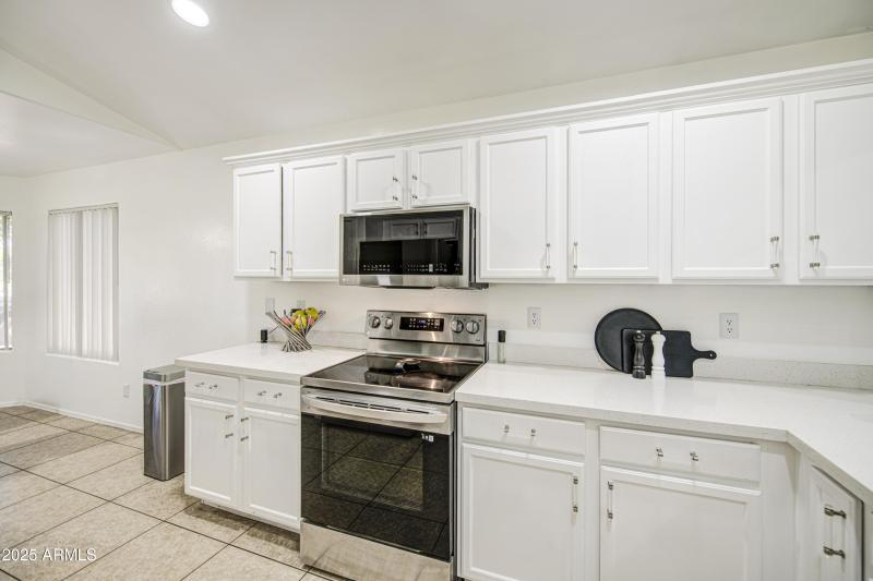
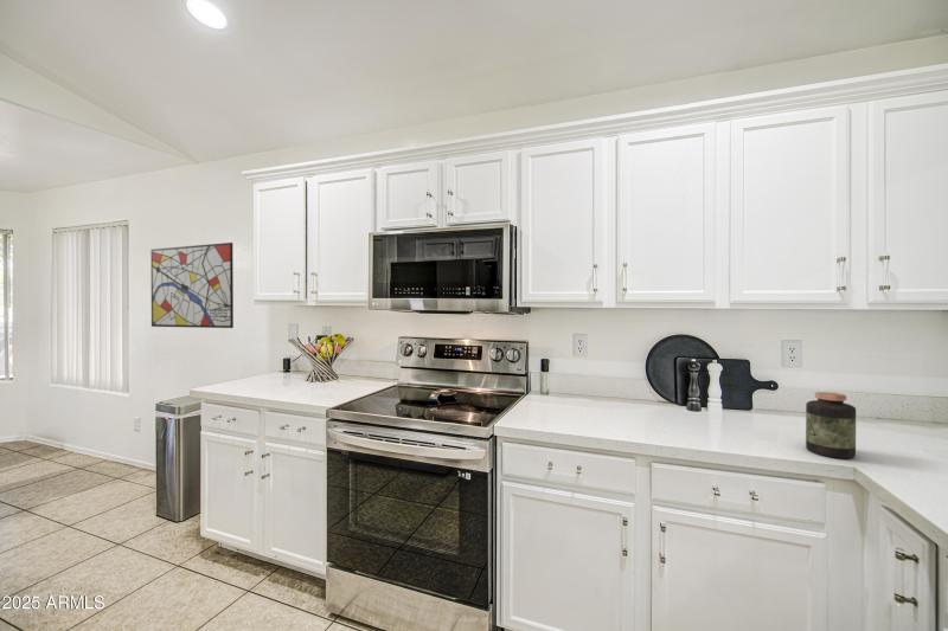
+ jar (830, 423)
+ wall art (190, 286)
